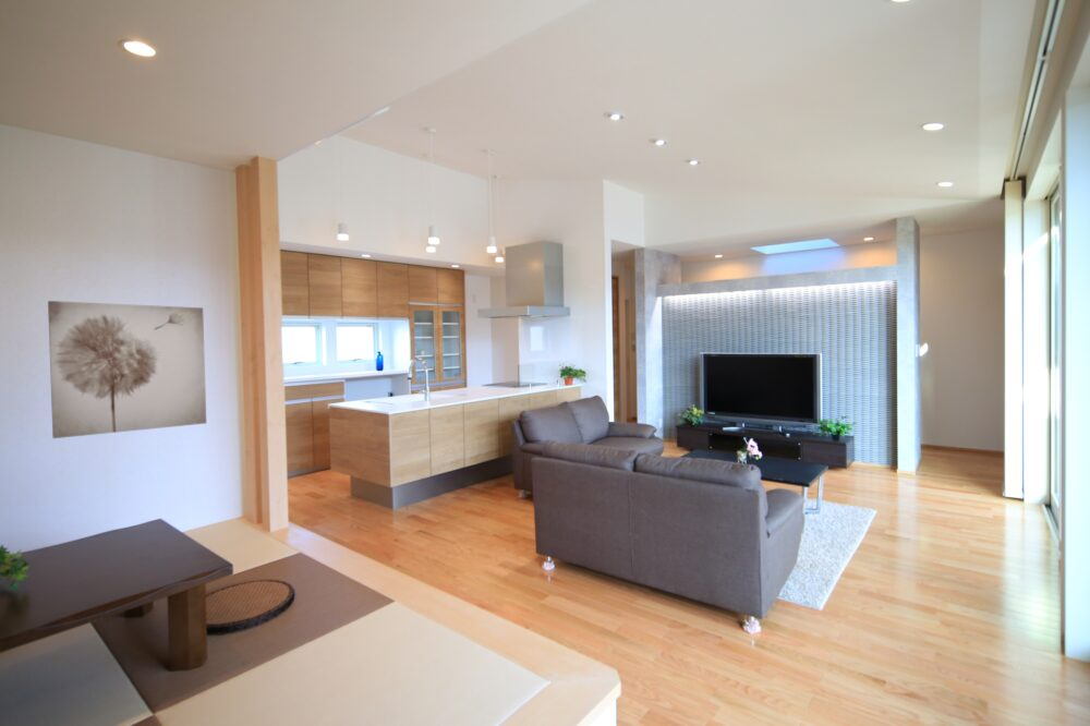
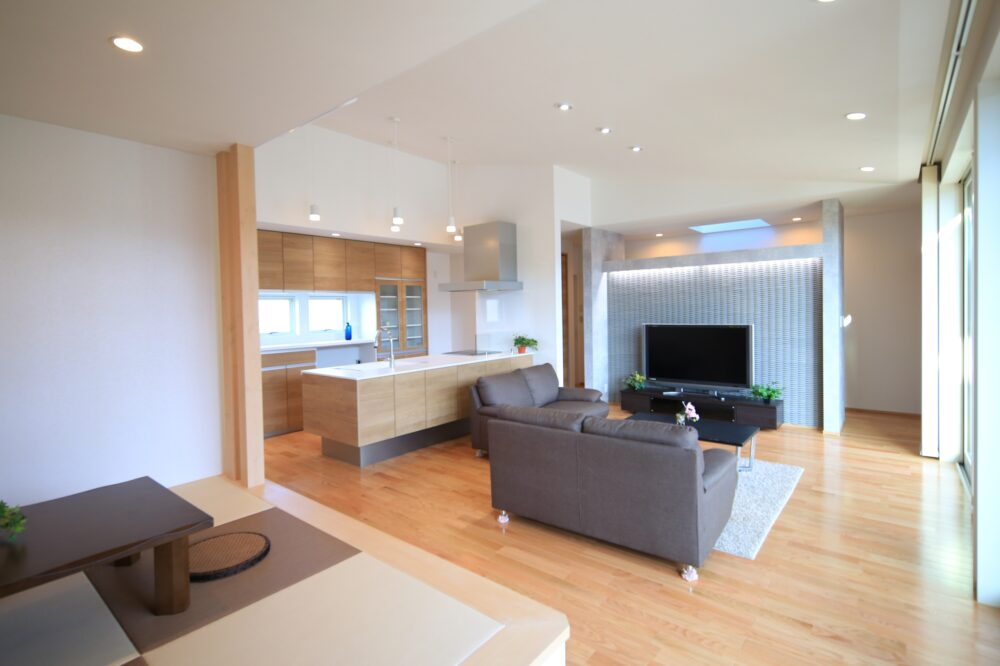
- wall art (134, 367)
